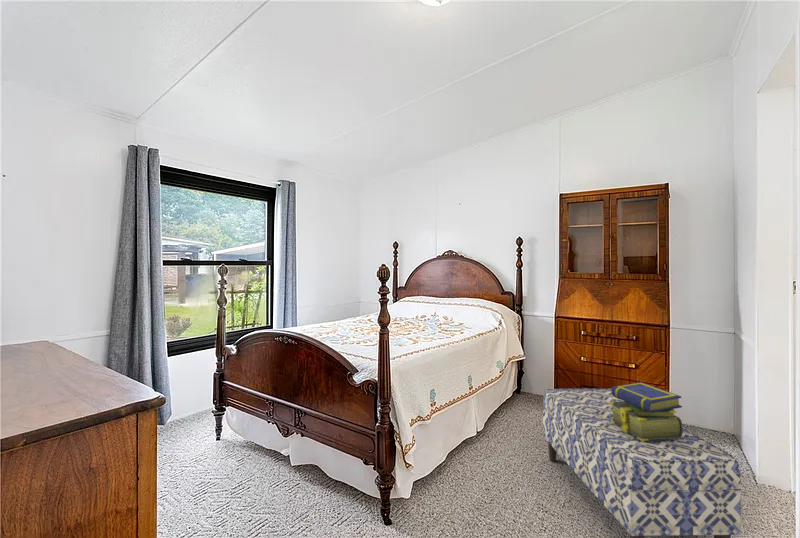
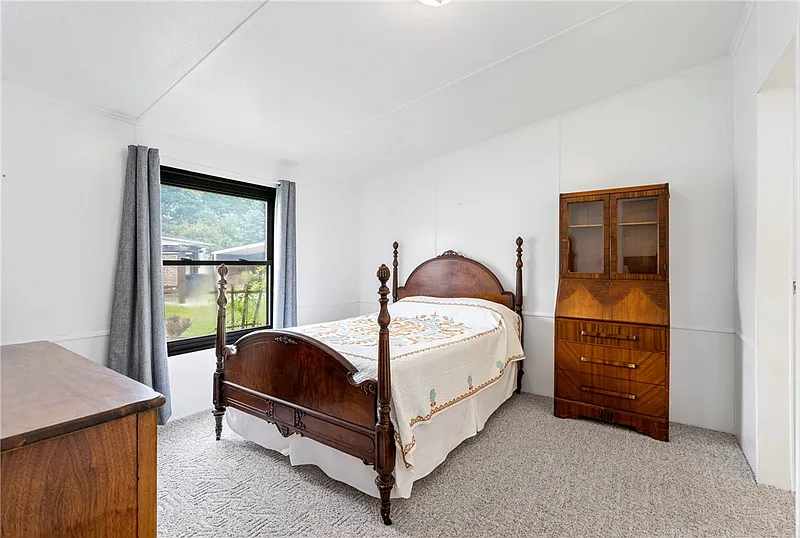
- bench (619, 458)
- stack of books (648, 411)
